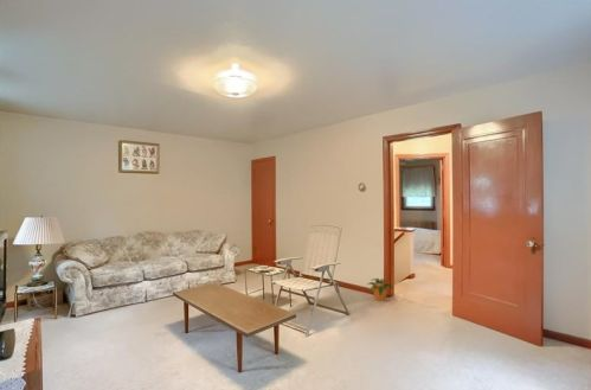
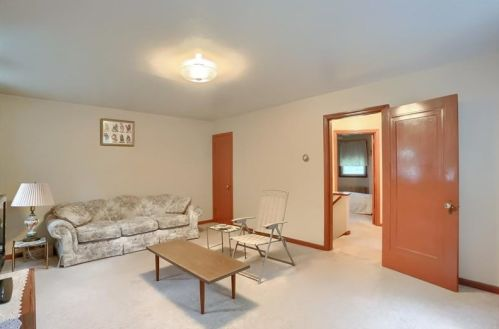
- potted plant (378, 288)
